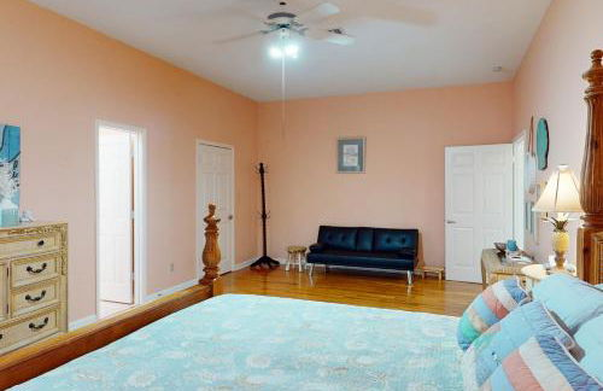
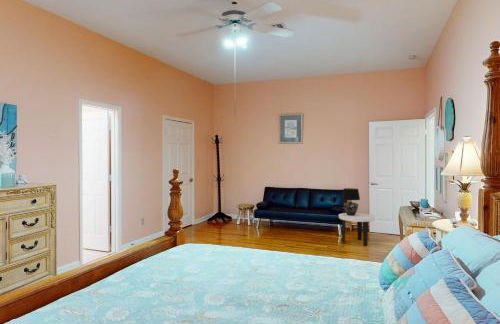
+ side table (357, 228)
+ table lamp (350, 201)
